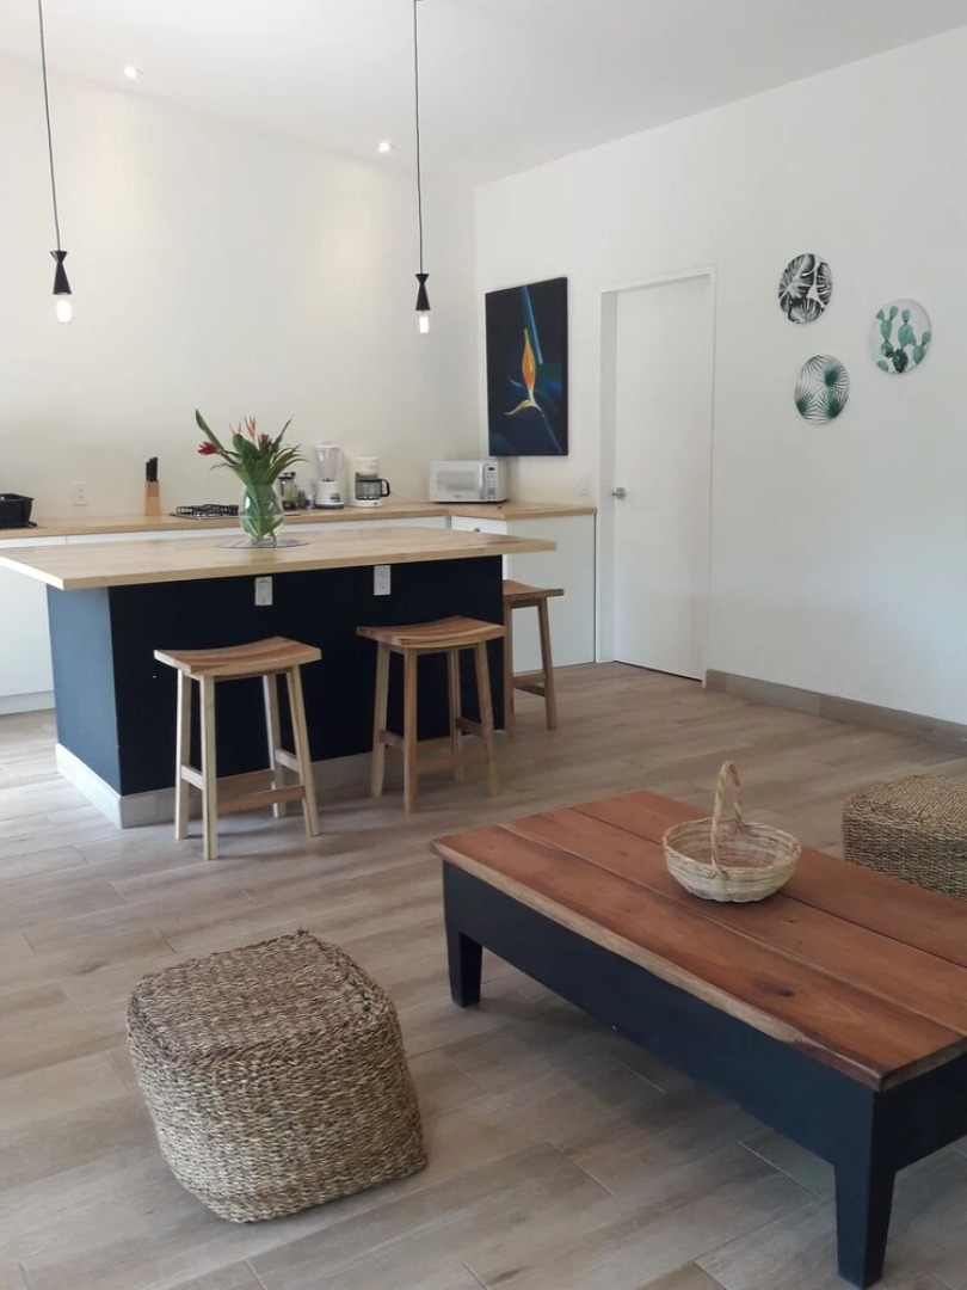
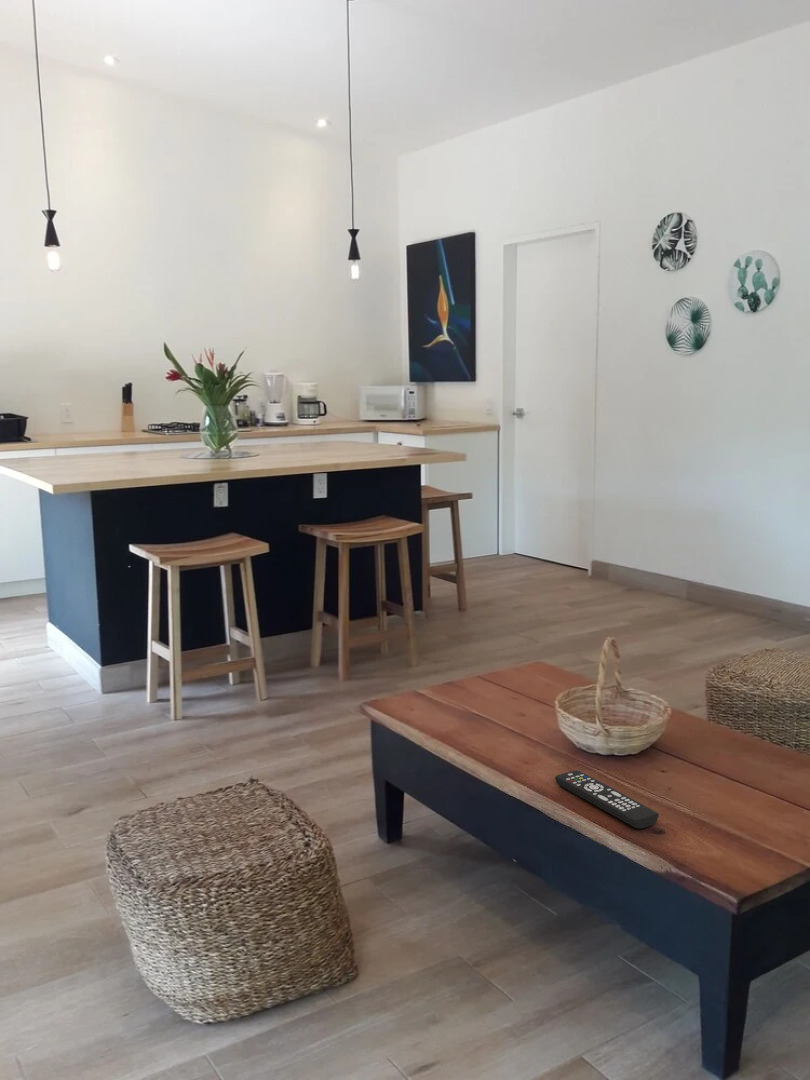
+ remote control (604, 798)
